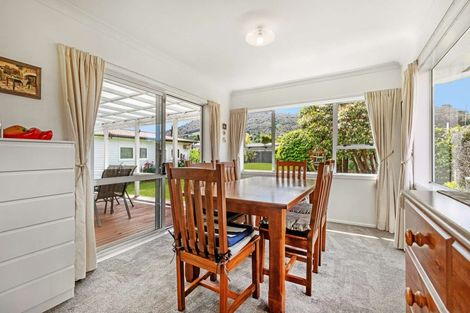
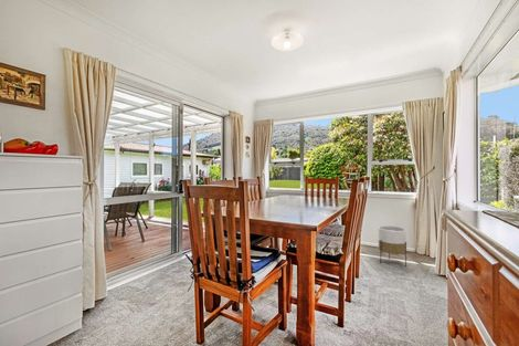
+ planter (391, 244)
